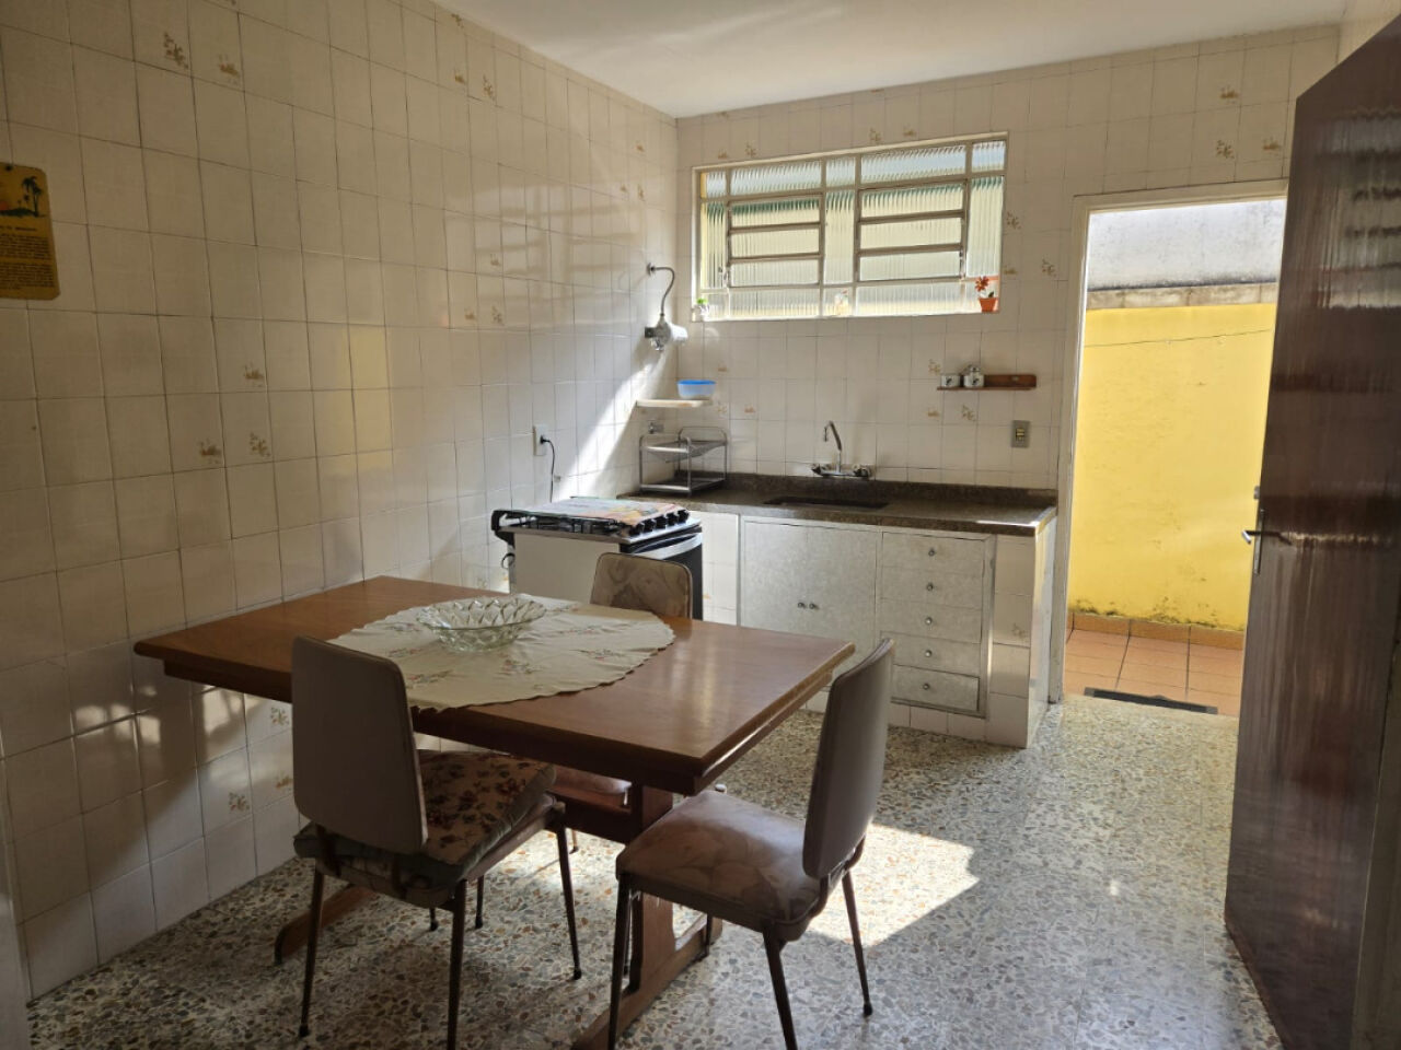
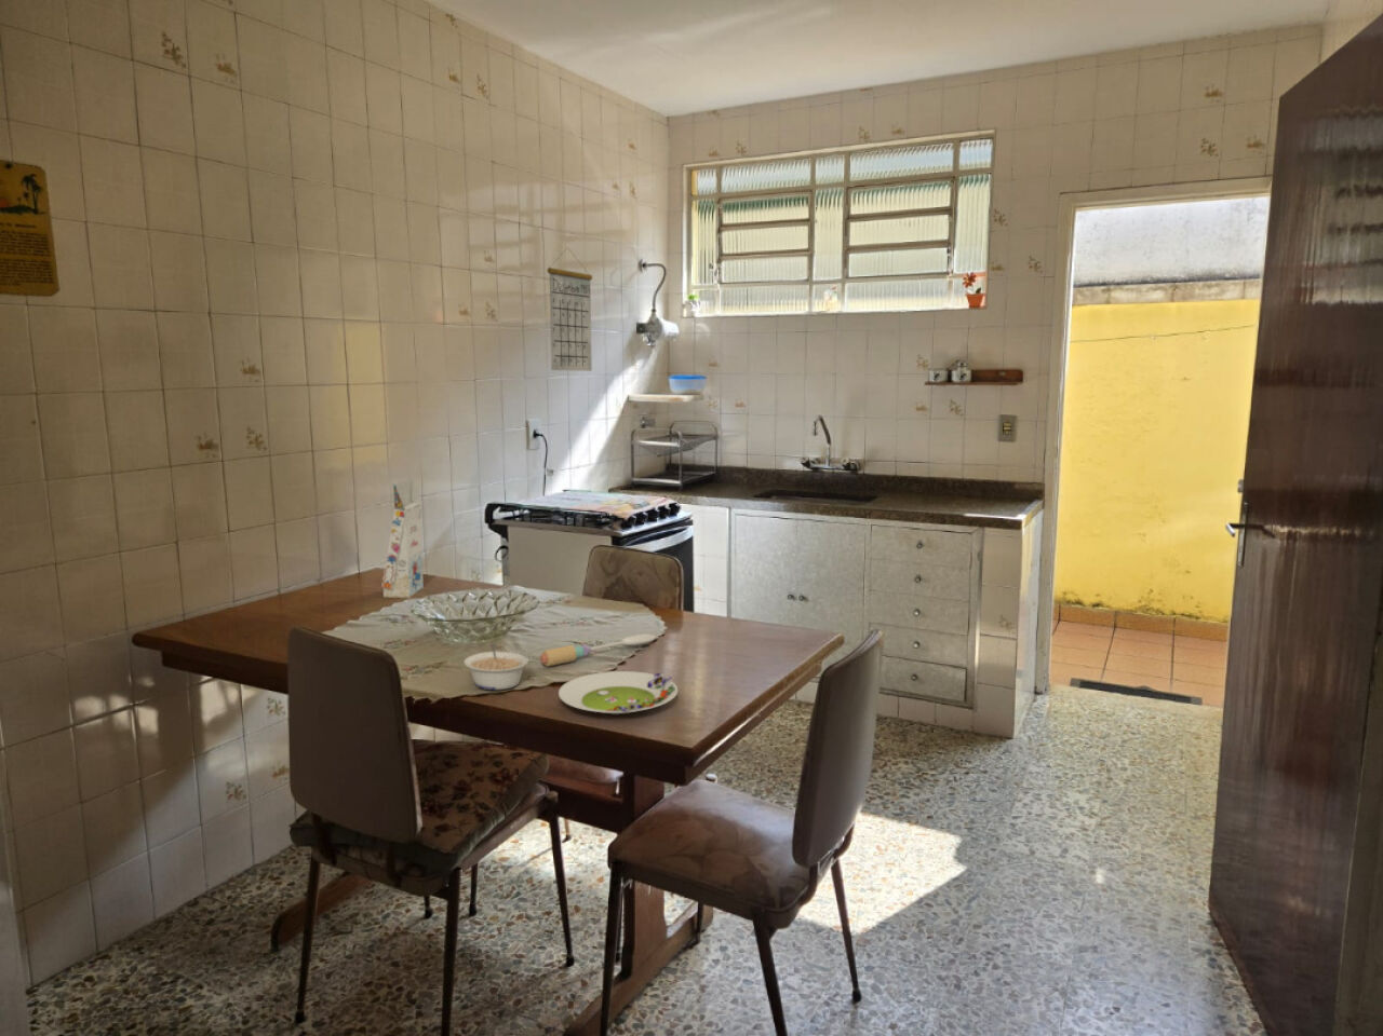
+ legume (494, 668)
+ salad plate (619, 693)
+ calendar (571, 309)
+ gift box (401, 536)
+ spoon (600, 646)
